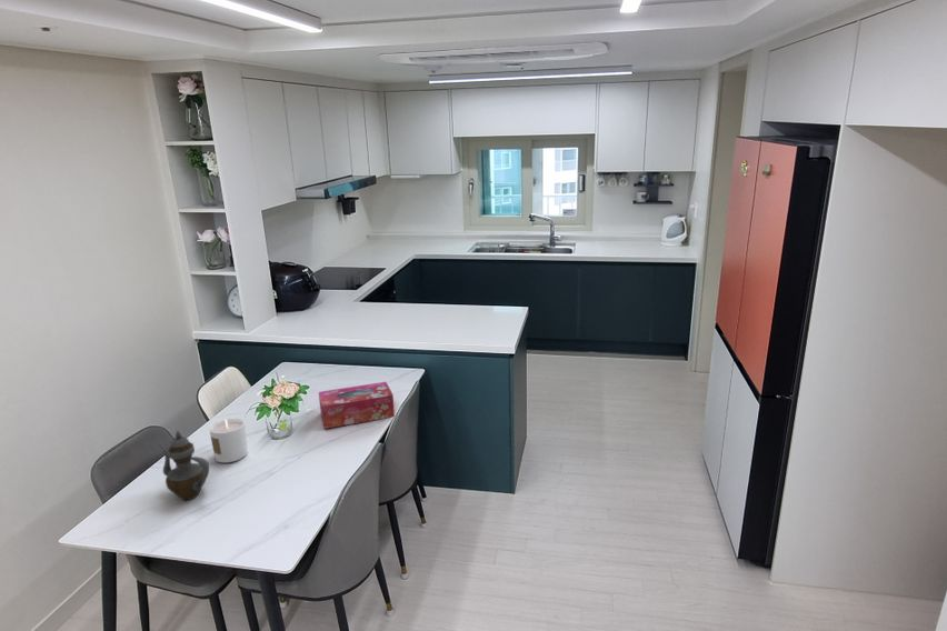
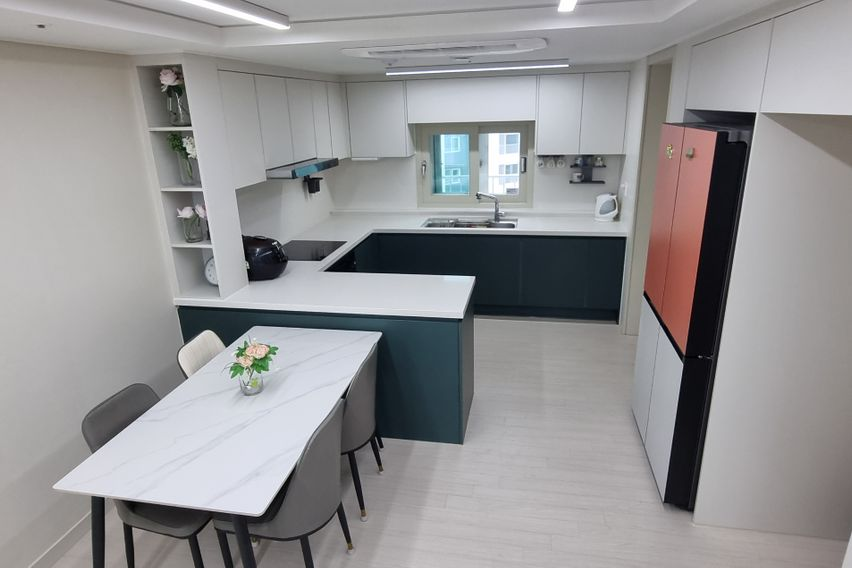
- candle (228, 437)
- tissue box (356, 403)
- teapot (185, 463)
